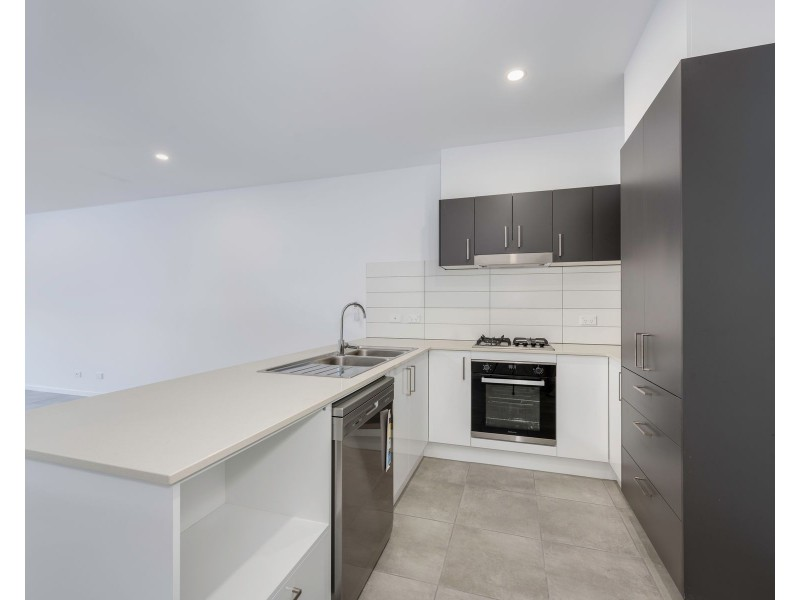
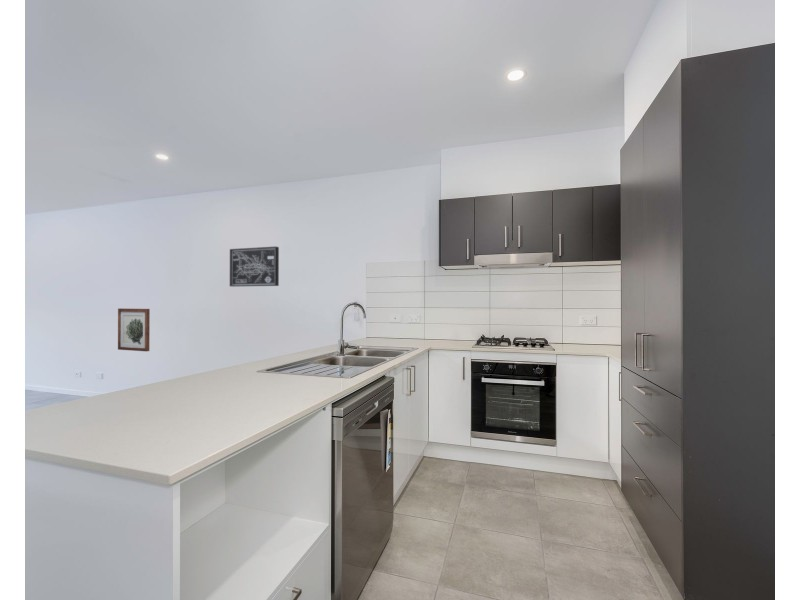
+ wall art (253, 267)
+ wall art (133, 329)
